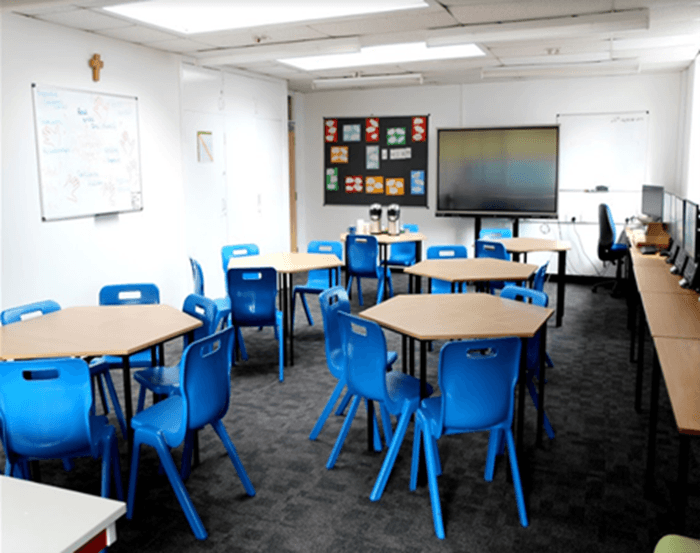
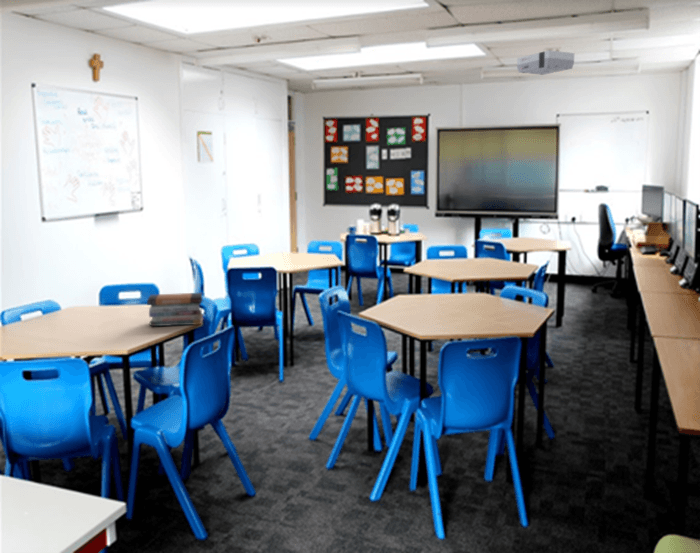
+ book stack (175, 309)
+ projector (545, 63)
